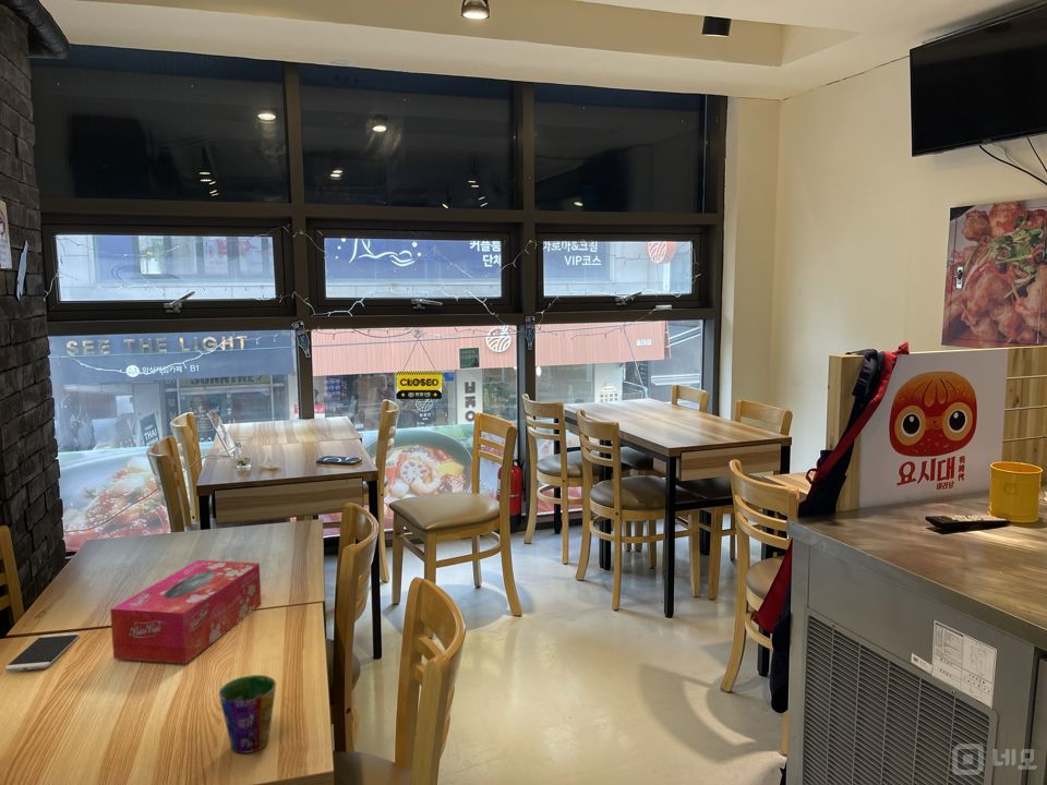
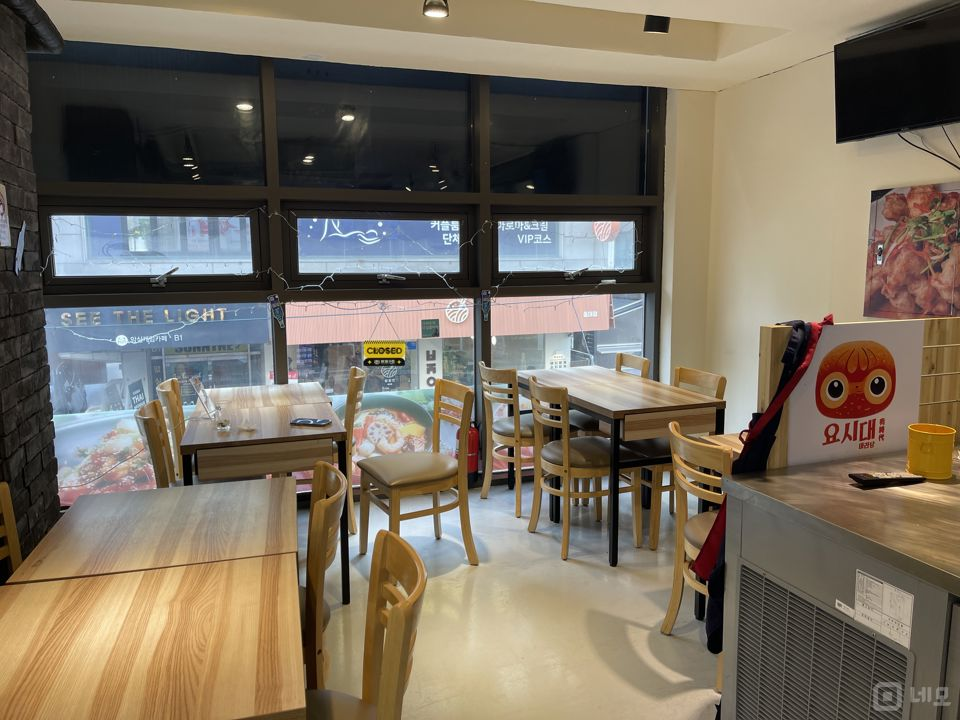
- cup (250, 720)
- smartphone (44, 651)
- tissue box (192, 606)
